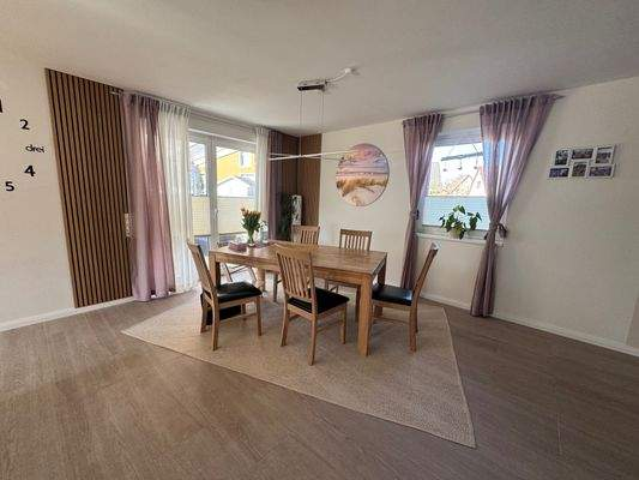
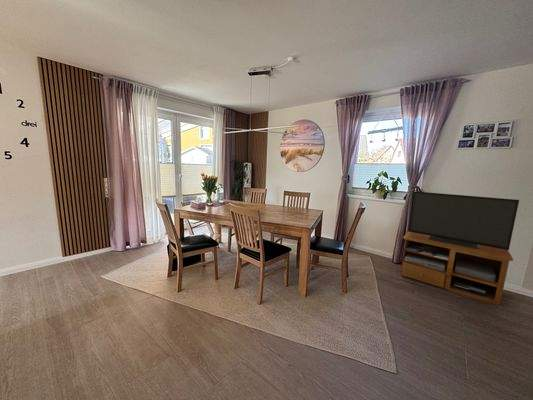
+ tv stand (452, 239)
